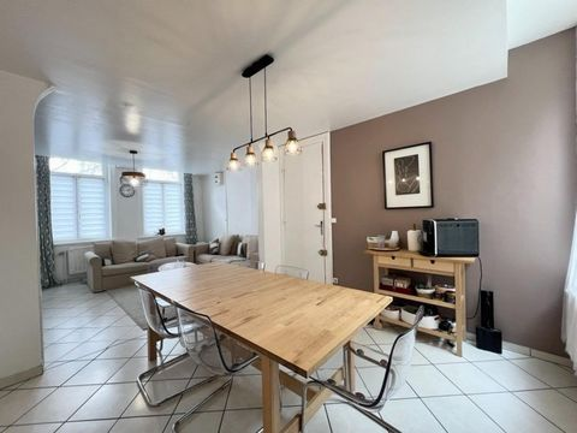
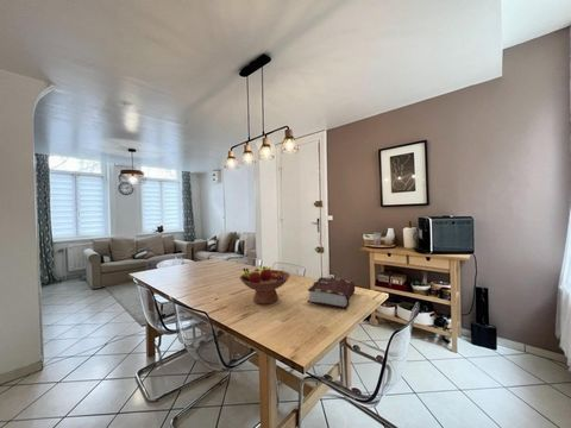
+ fruit bowl (265, 283)
+ book (332, 290)
